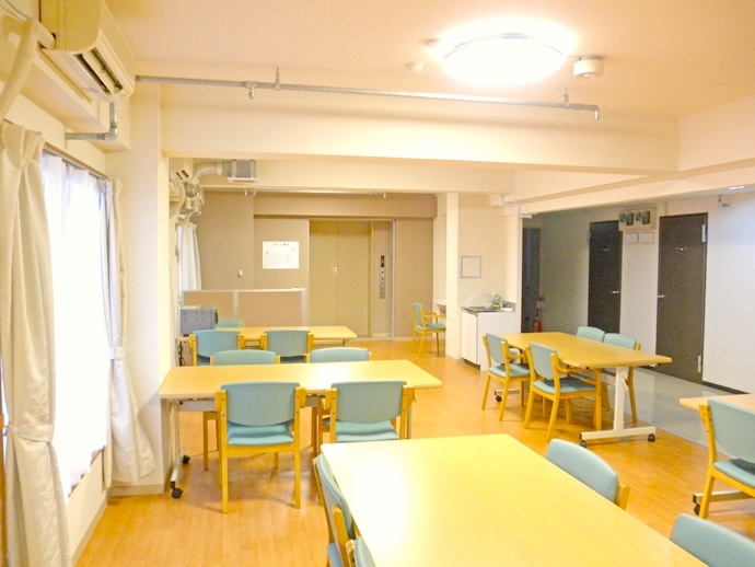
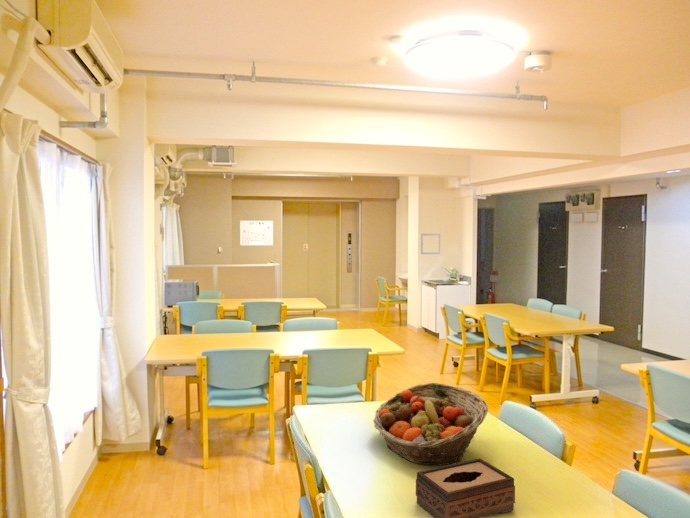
+ fruit basket (428, 421)
+ tissue box (464, 490)
